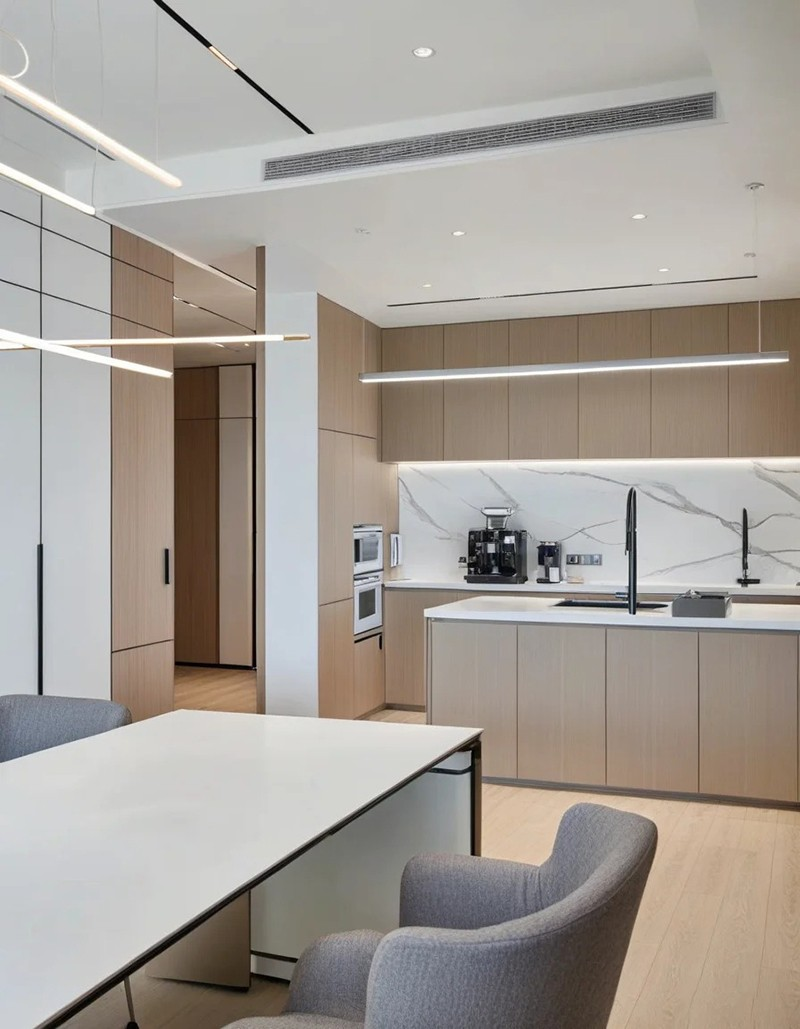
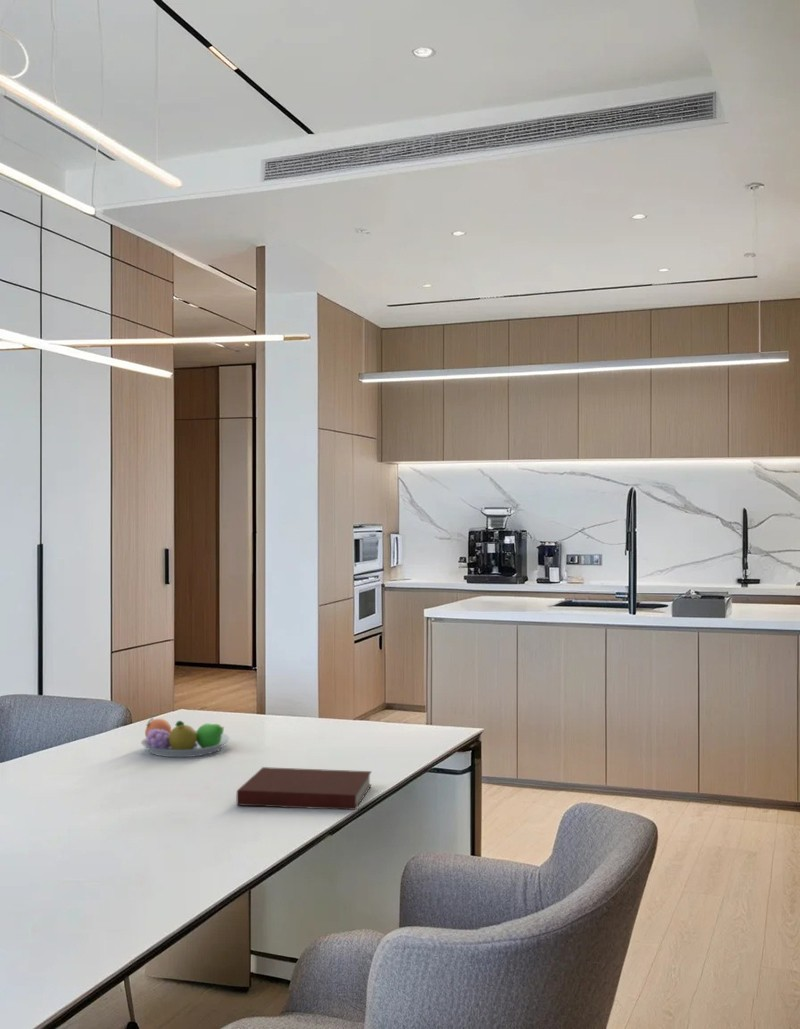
+ fruit bowl (187, 732)
+ notebook (306, 787)
